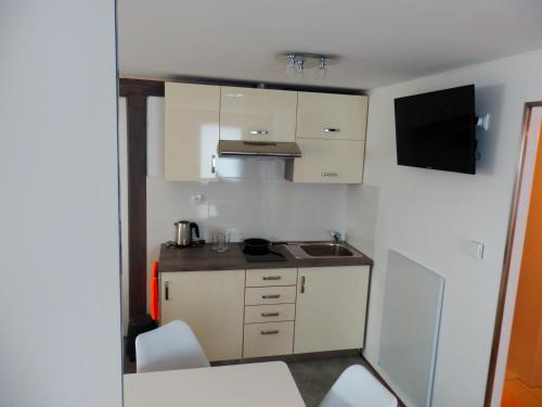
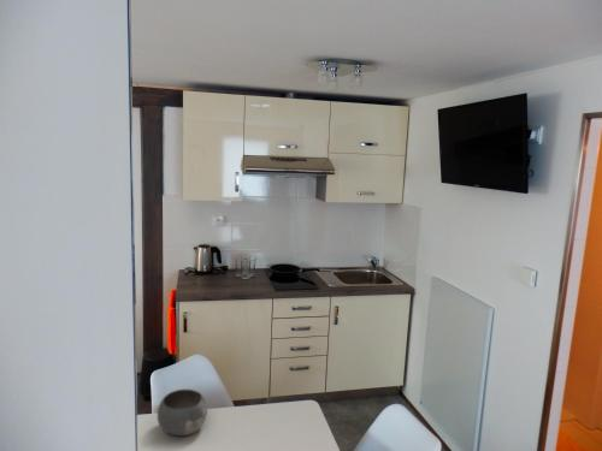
+ bowl (182, 414)
